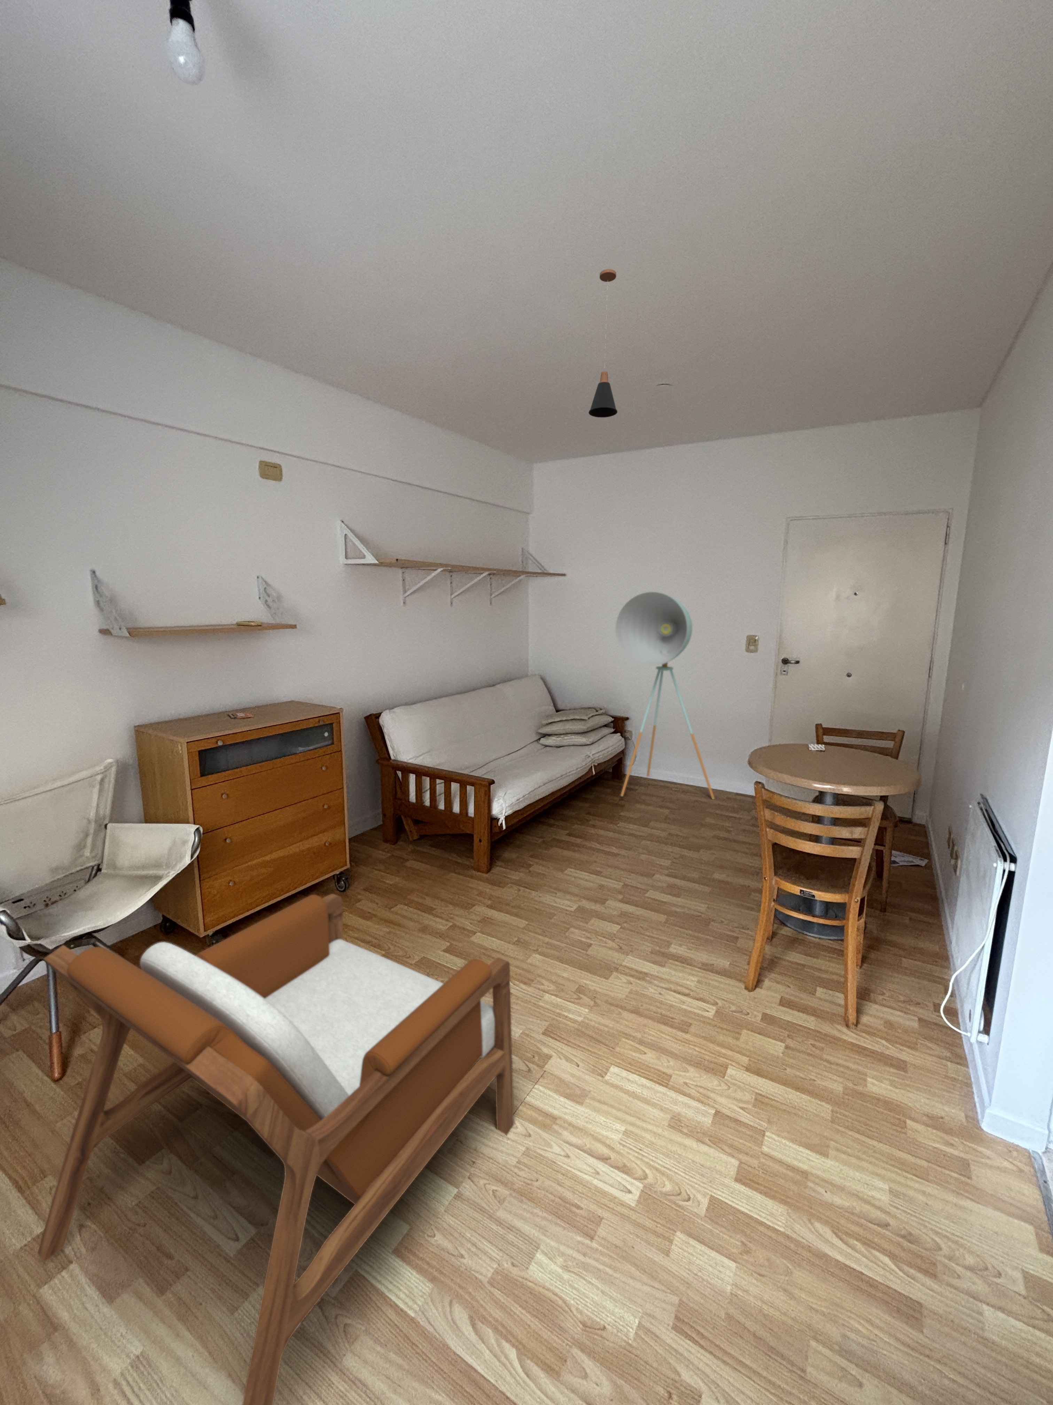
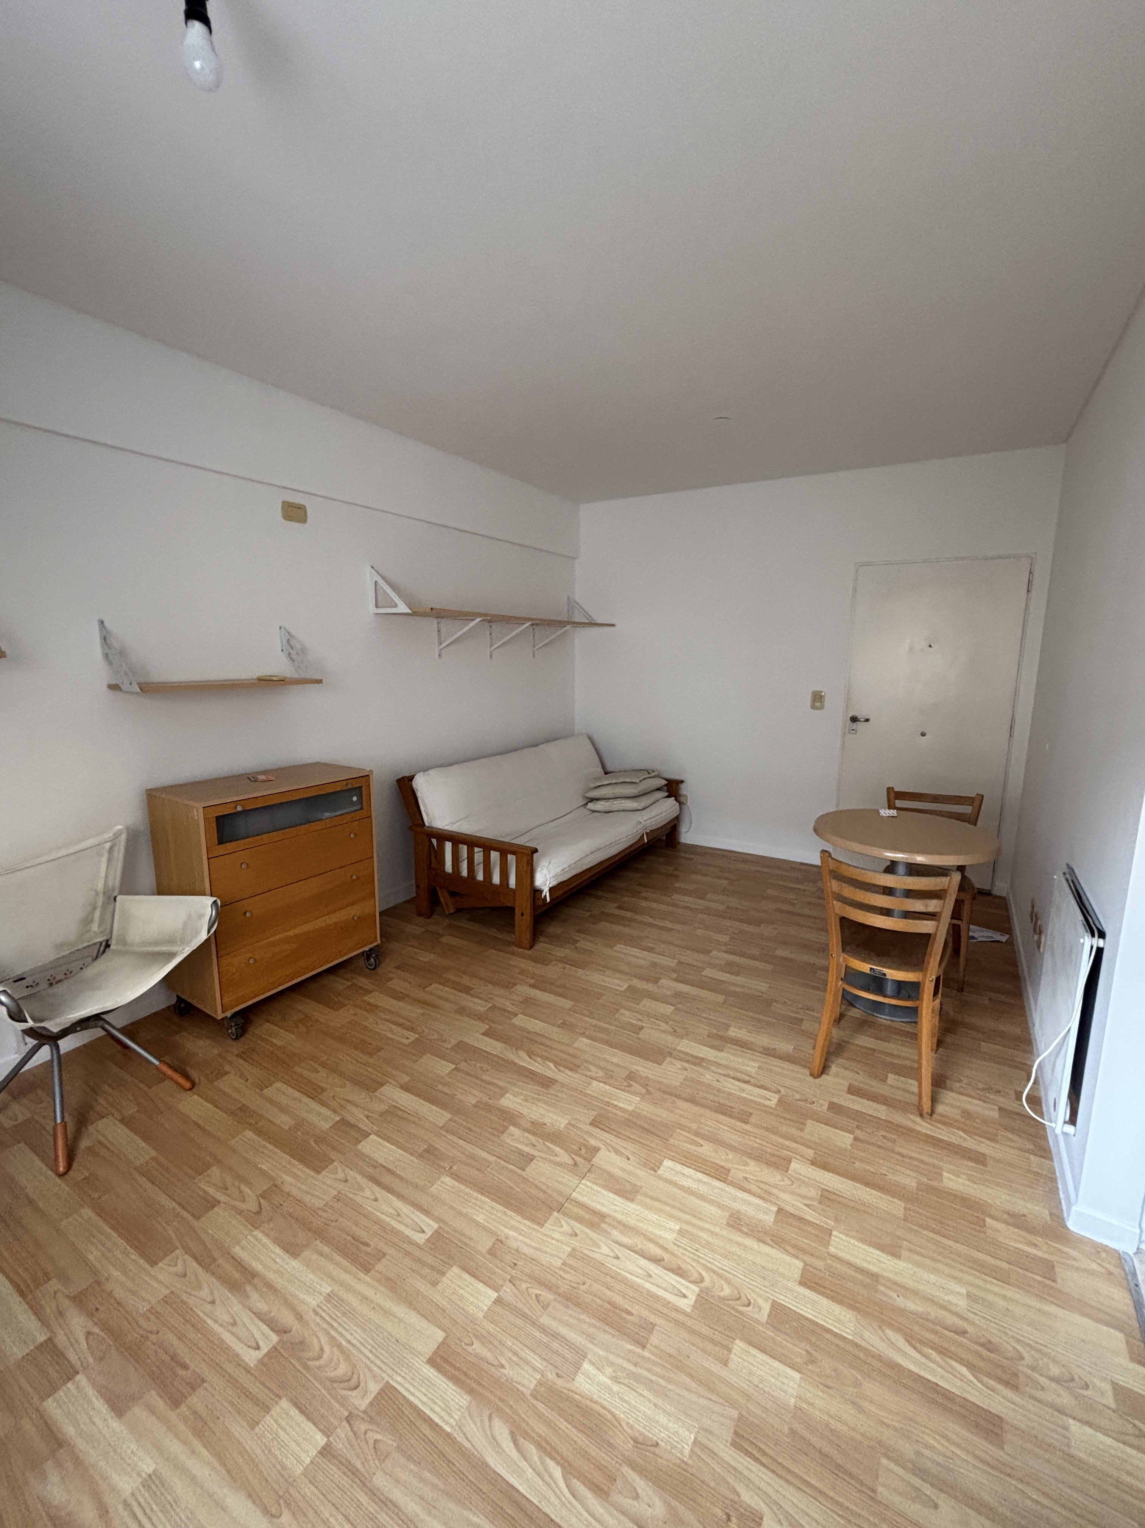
- floor lamp (677, 694)
- pendant lamp (605, 345)
- armchair (299, 1051)
